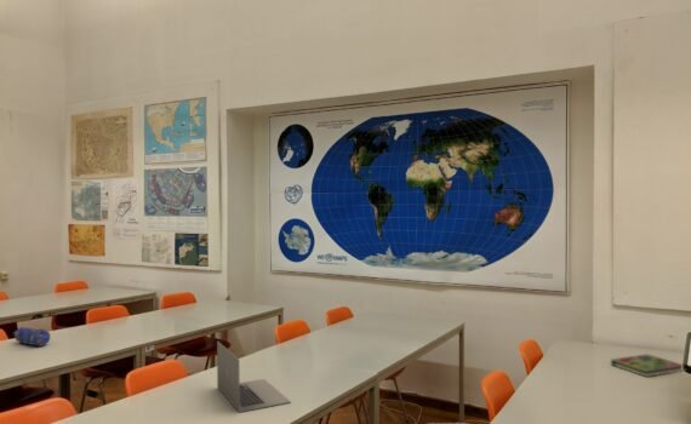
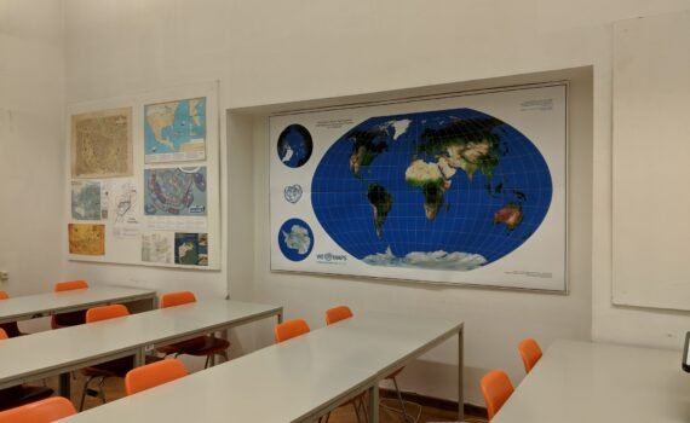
- pencil case (32, 336)
- laptop (252, 380)
- book (646, 365)
